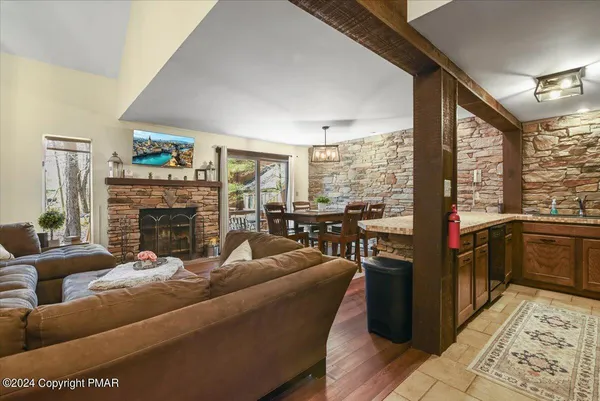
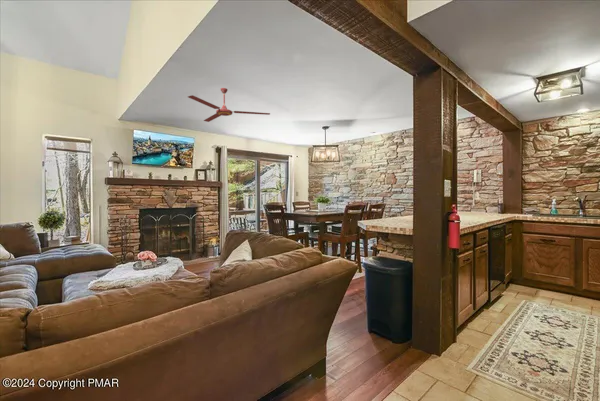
+ ceiling fan (226, 107)
